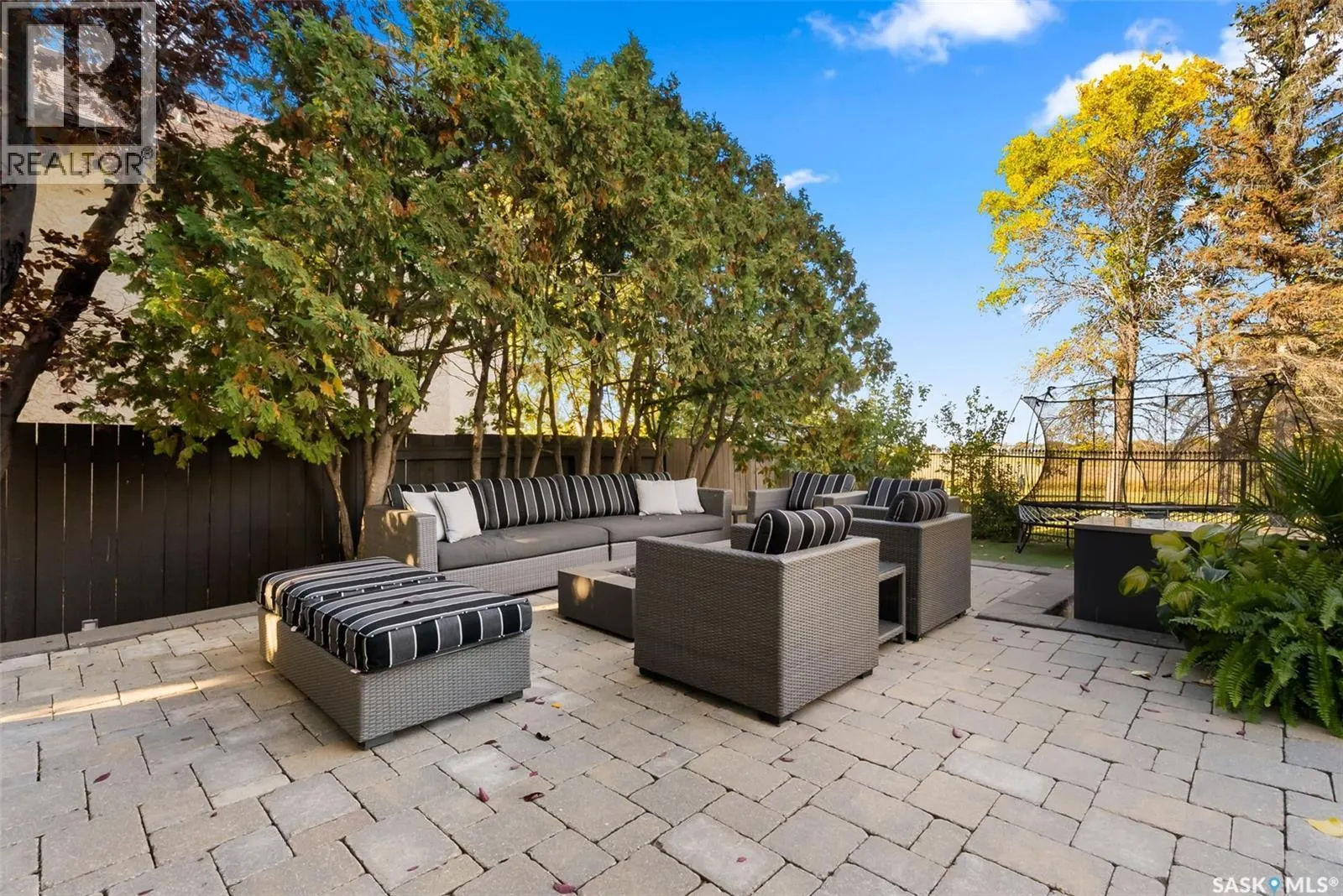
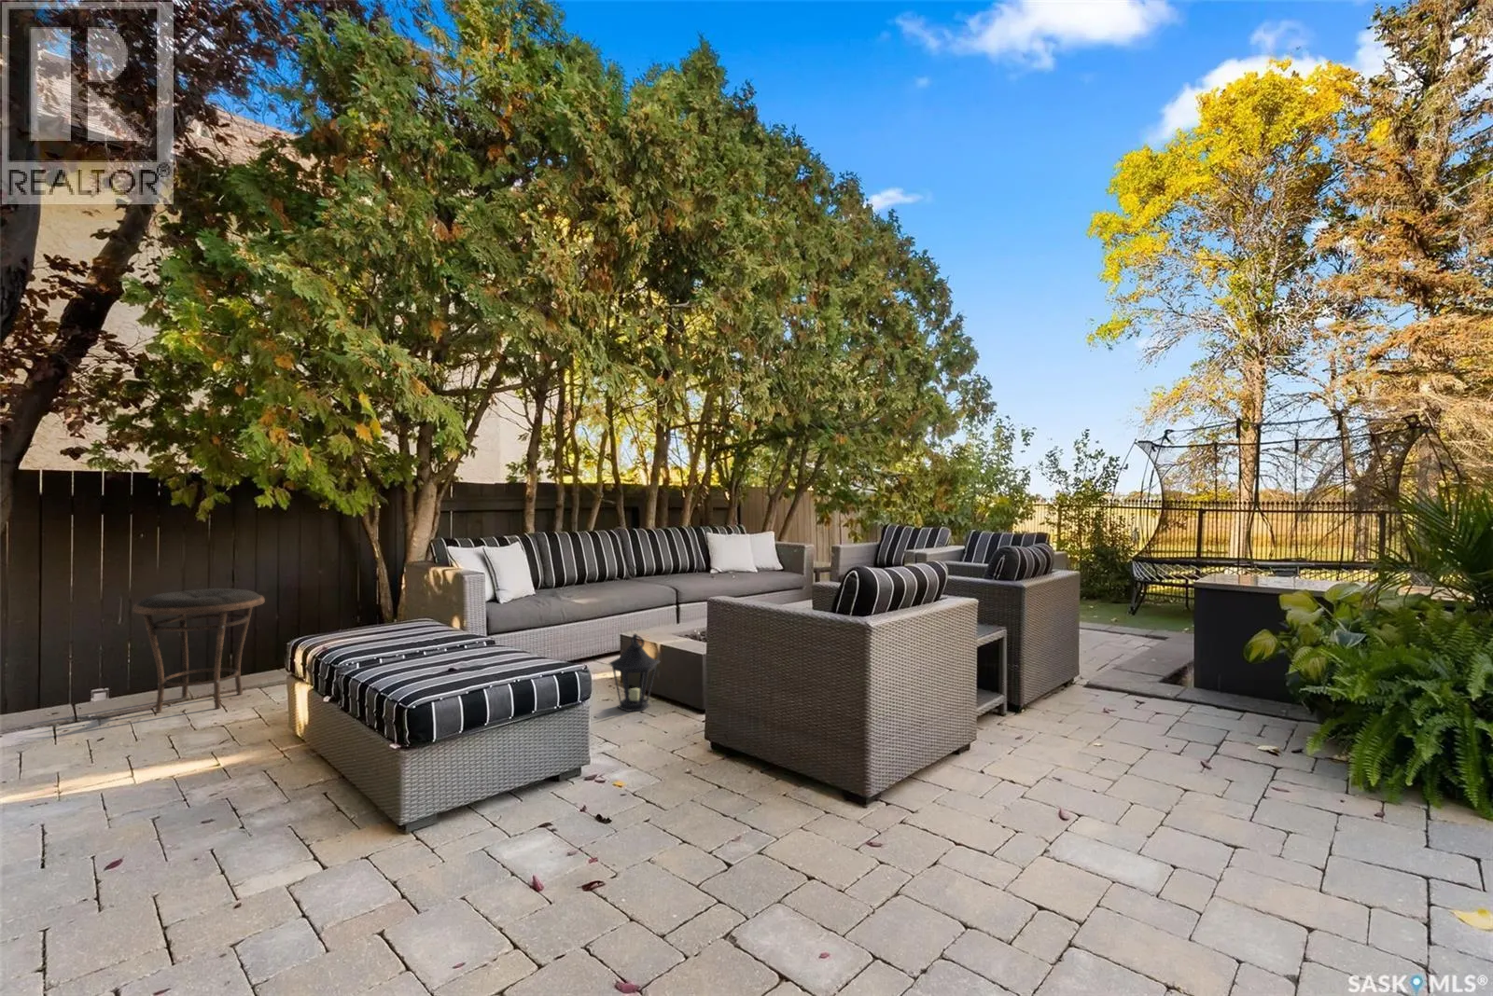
+ lantern (635, 669)
+ side table (188, 651)
